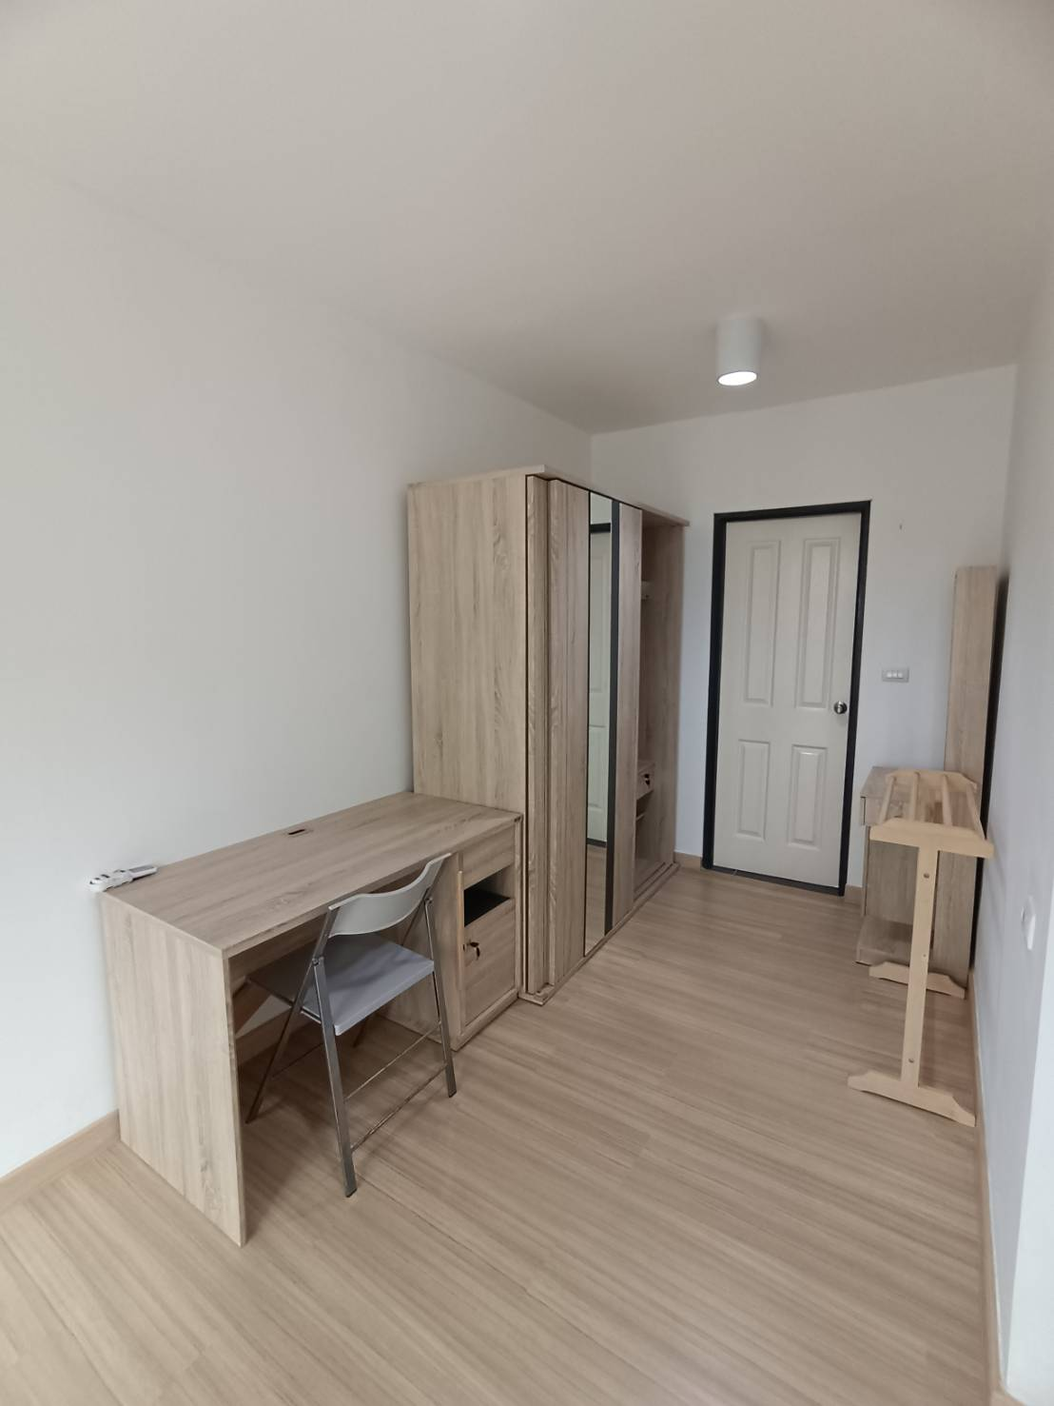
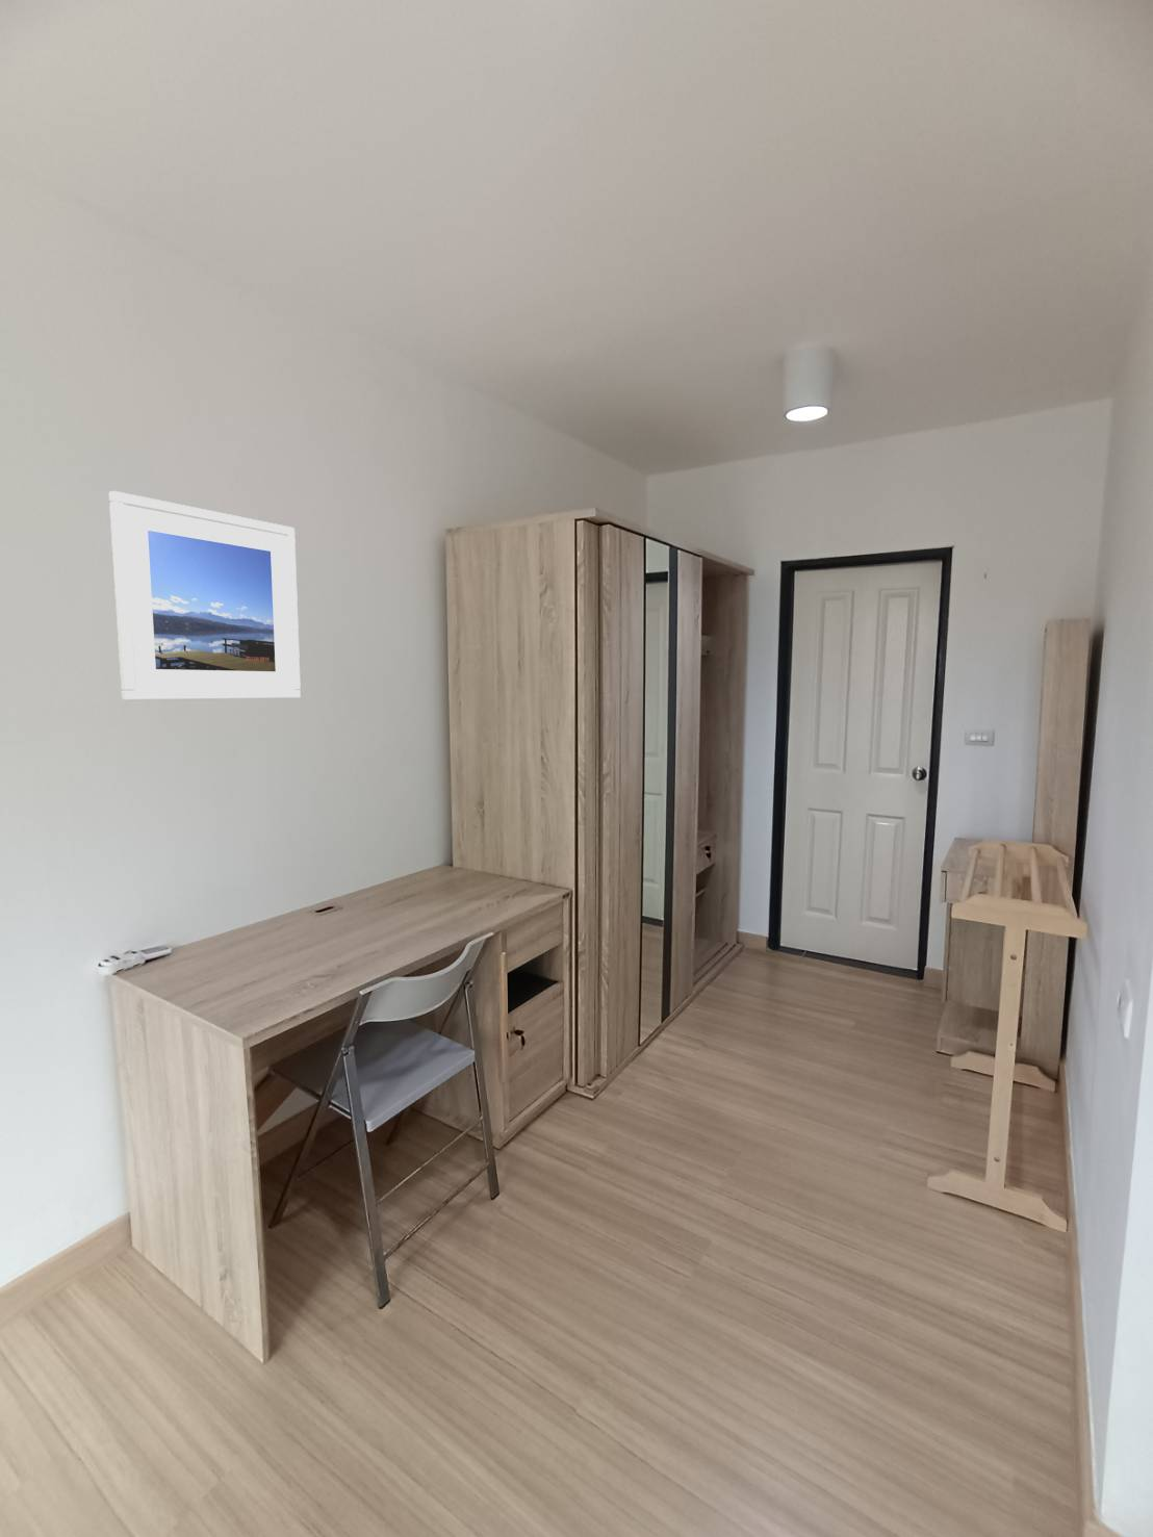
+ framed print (216, 607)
